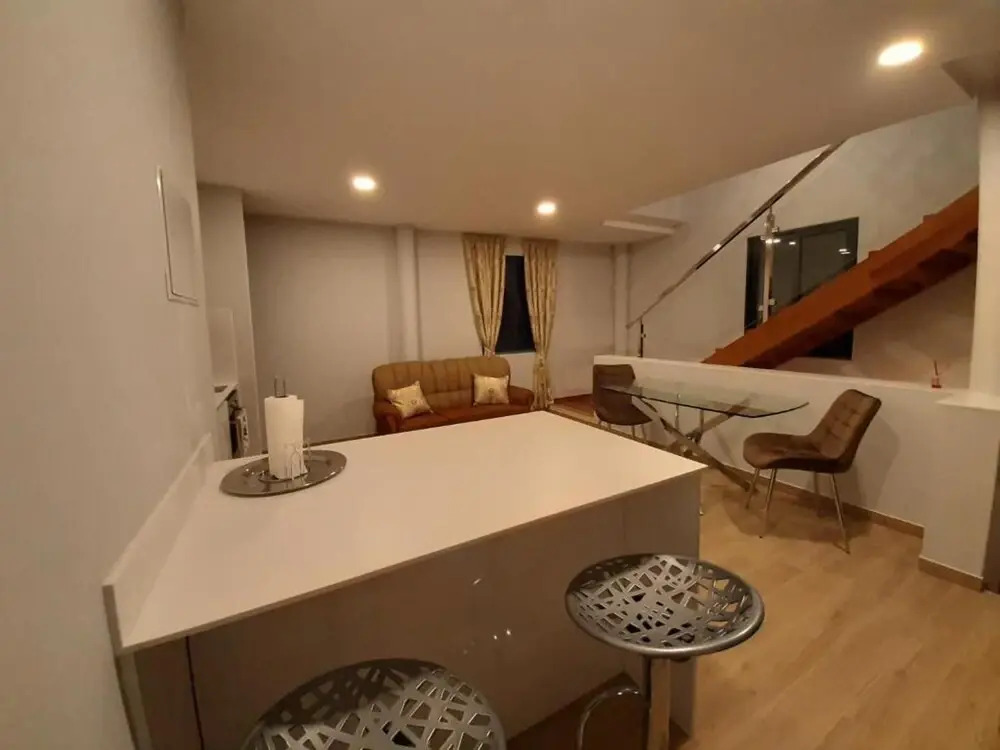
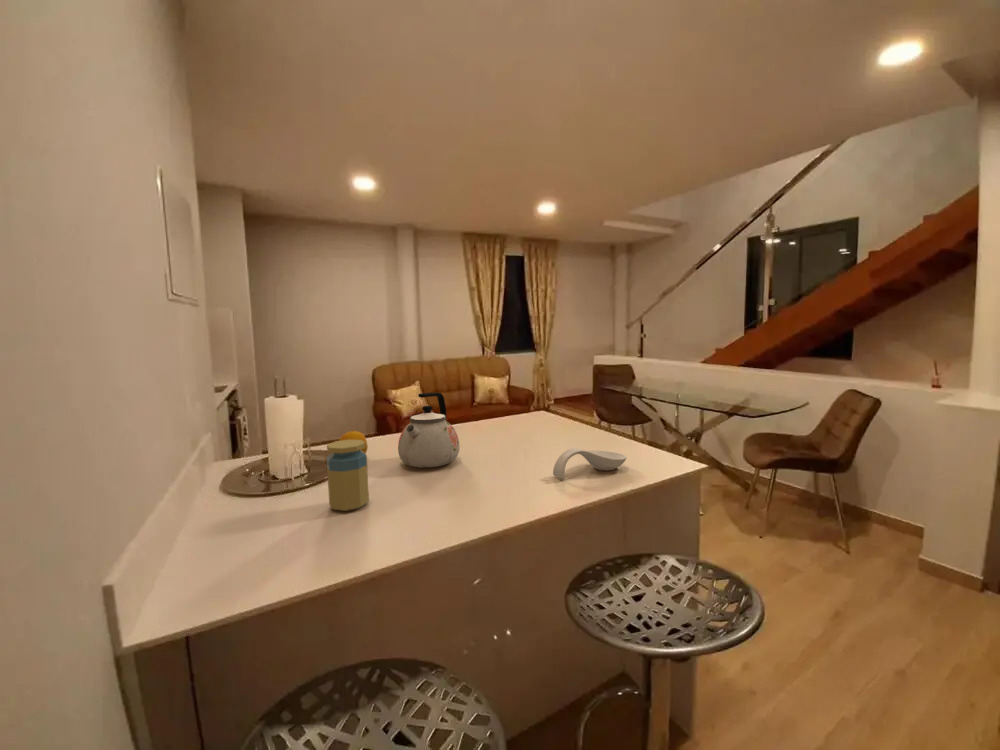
+ kettle (428, 427)
+ jar (347, 474)
+ spoon rest (590, 458)
+ fruit (352, 439)
